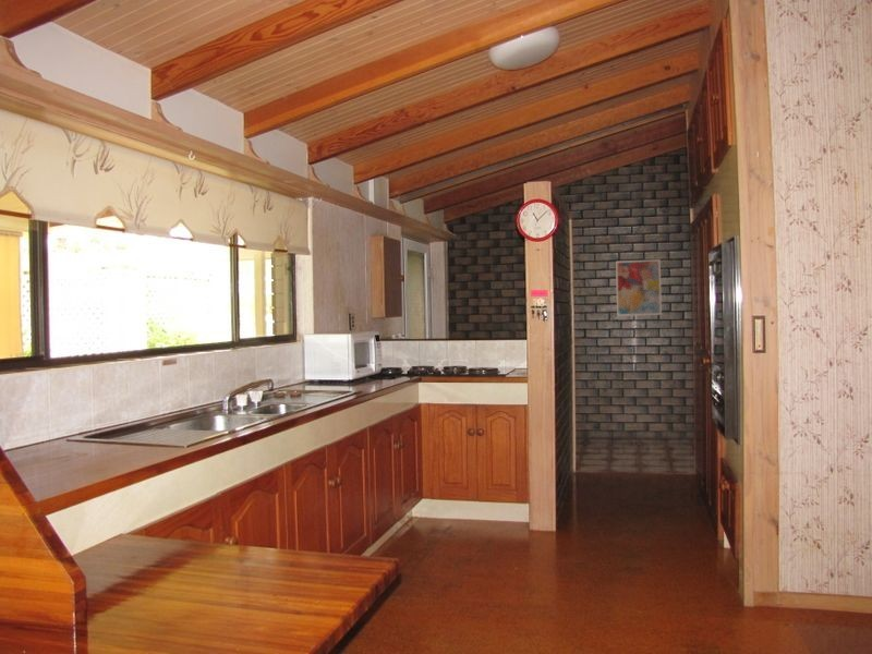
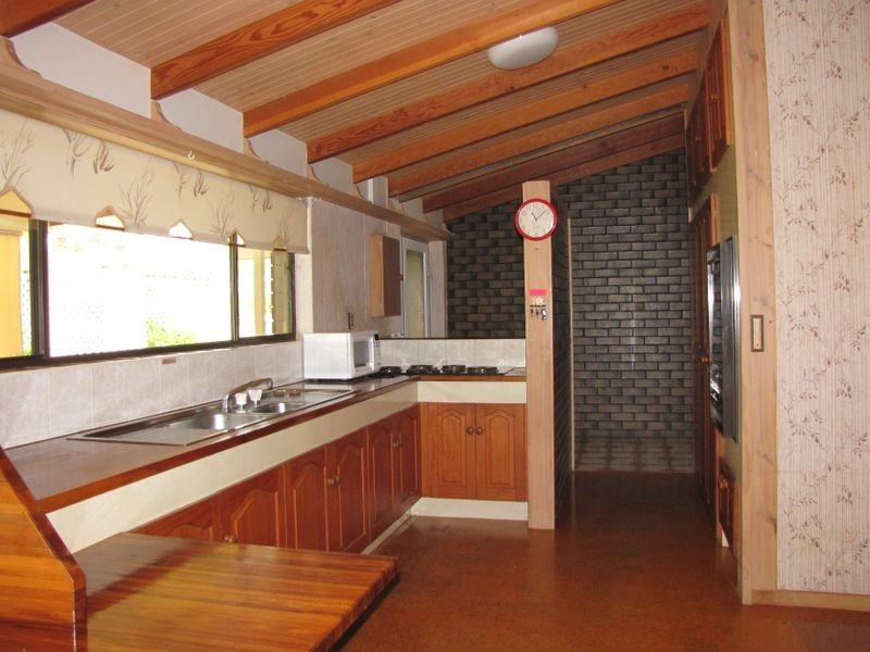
- wall art (638, 288)
